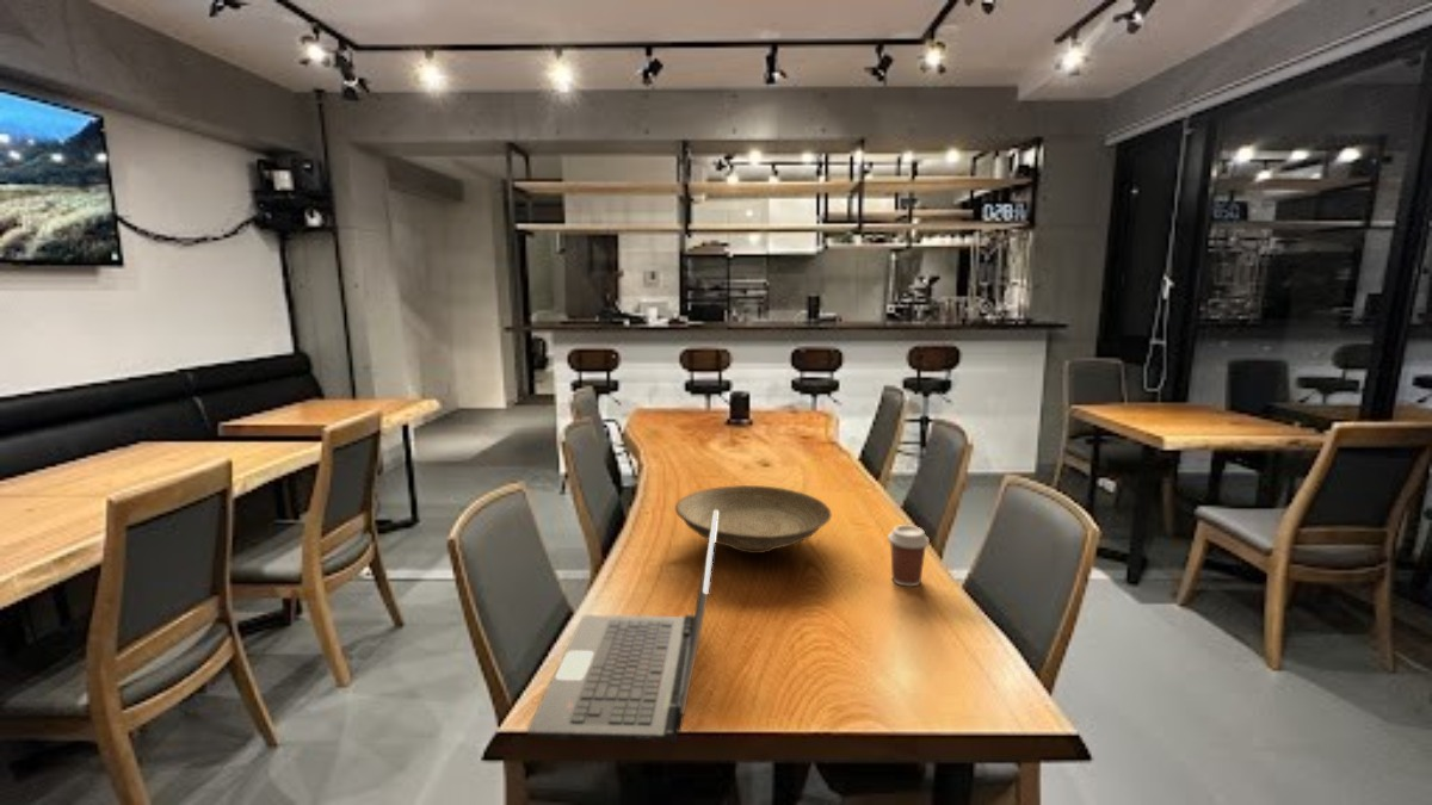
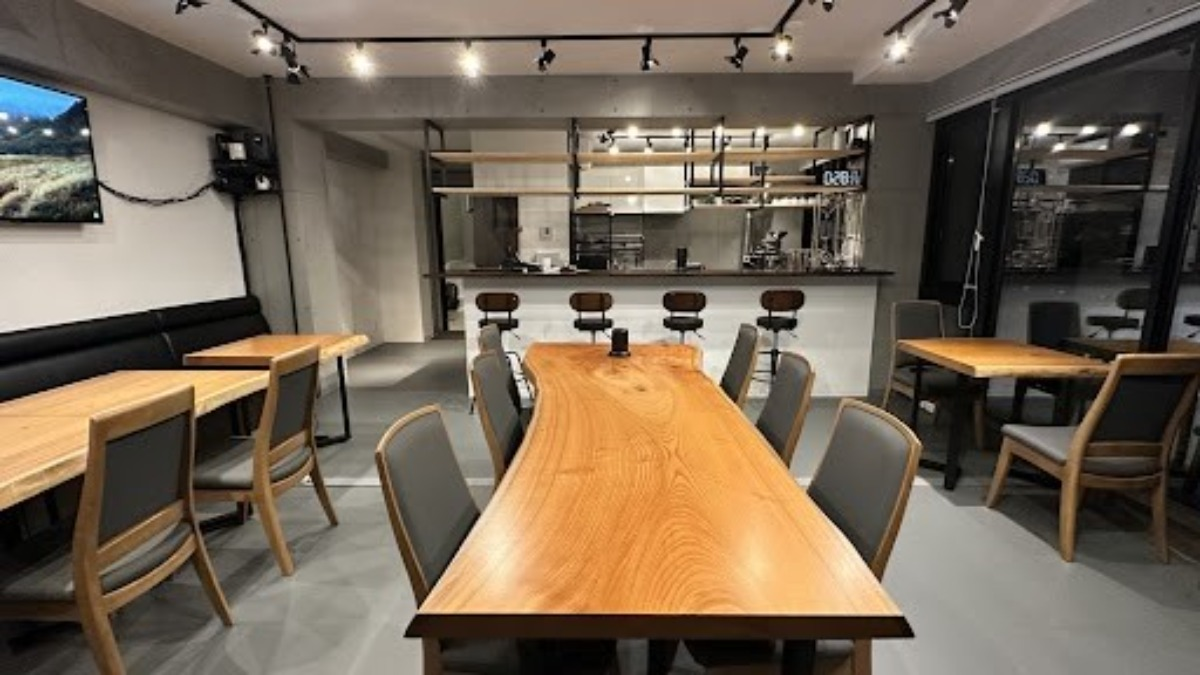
- coffee cup (907, 555)
- laptop computer (634, 615)
- decorative bowl (752, 525)
